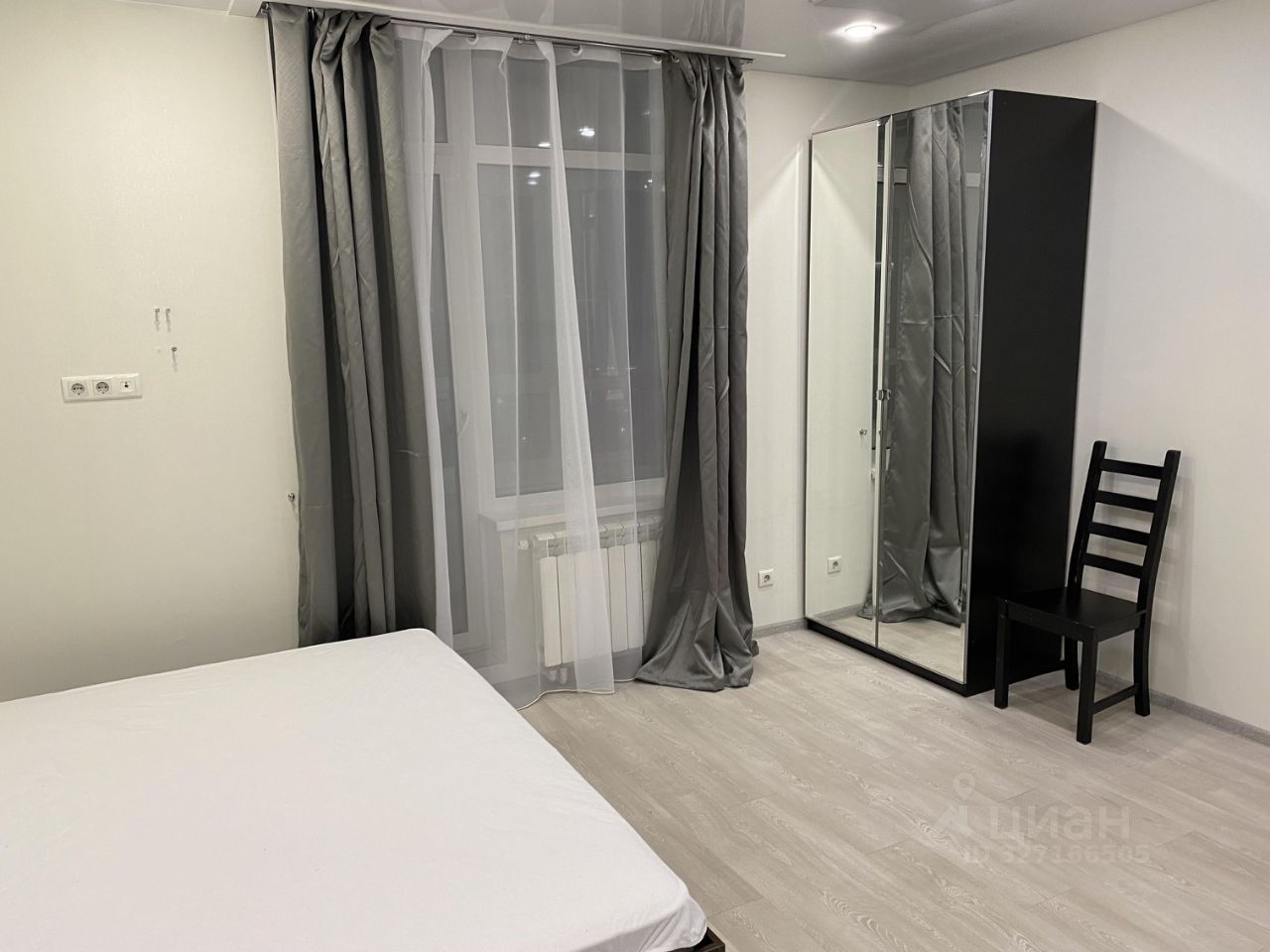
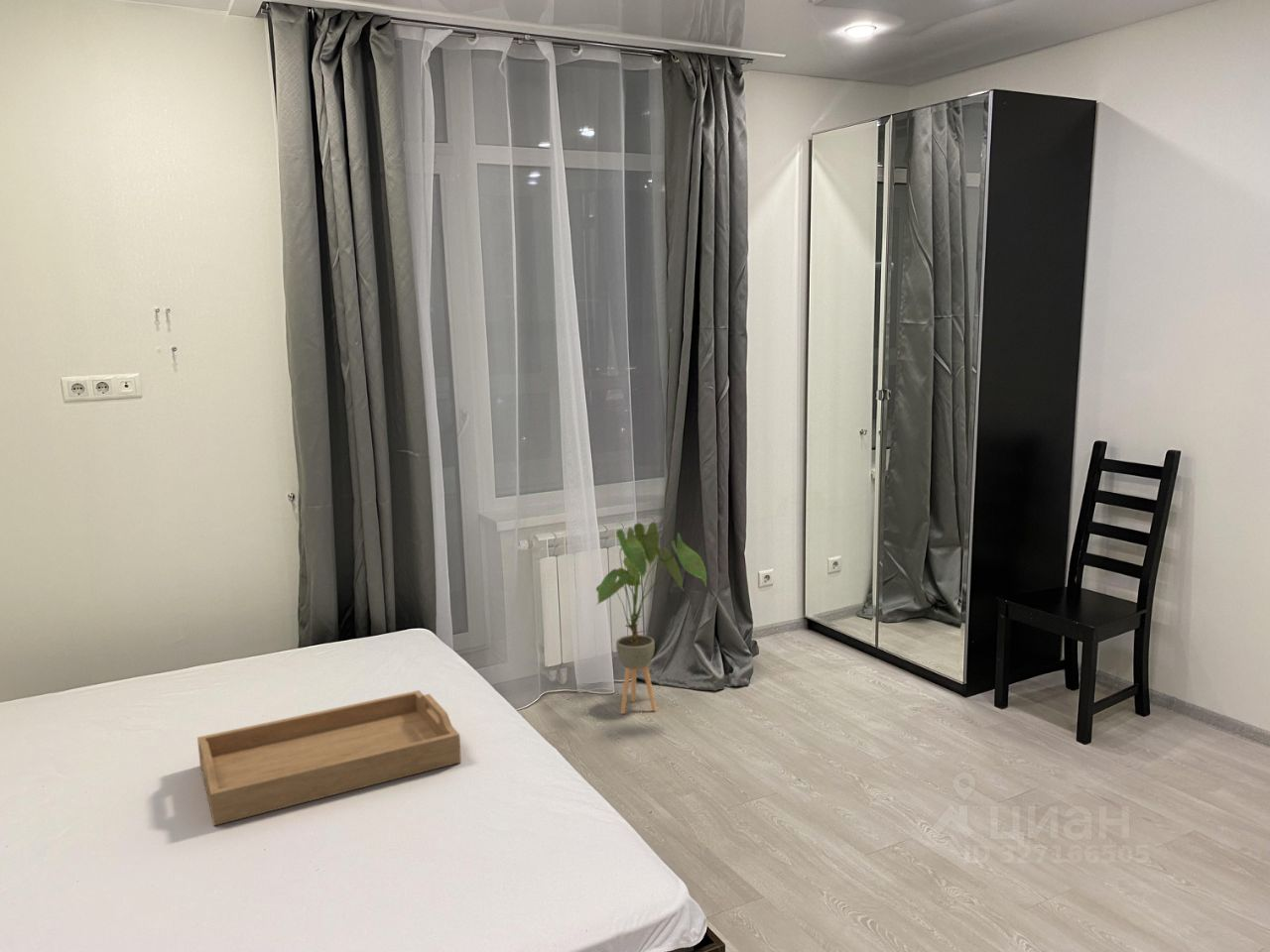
+ house plant (641, 616)
+ serving tray (328, 745)
